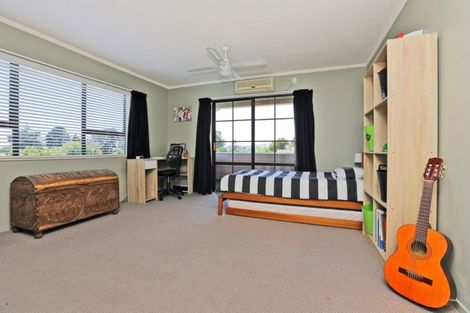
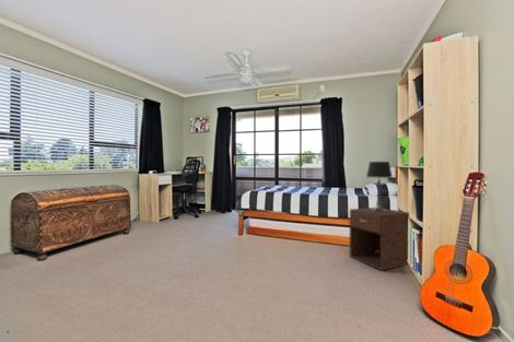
+ nightstand (377, 235)
+ table lamp (378, 186)
